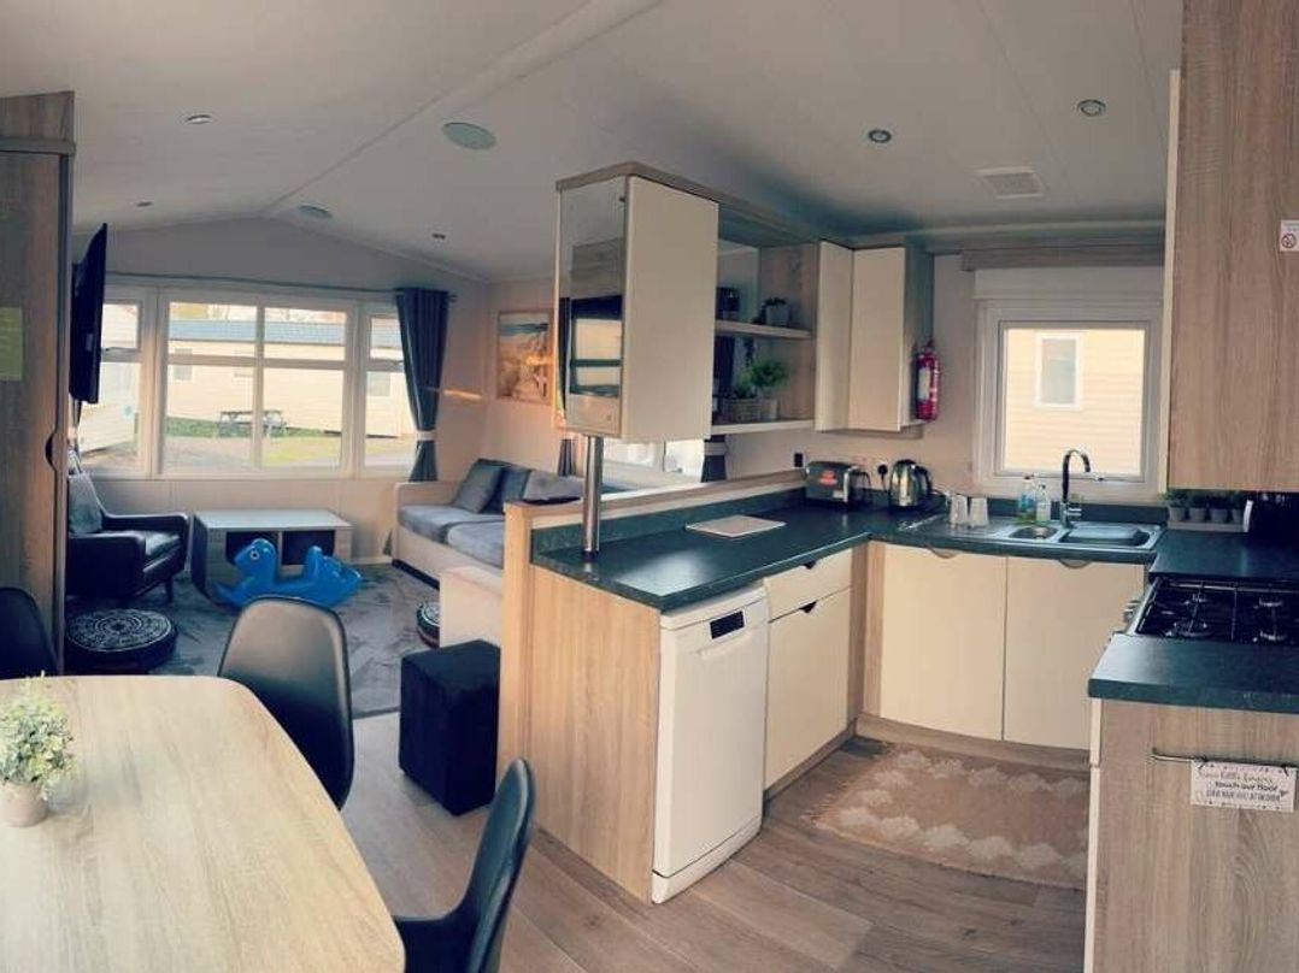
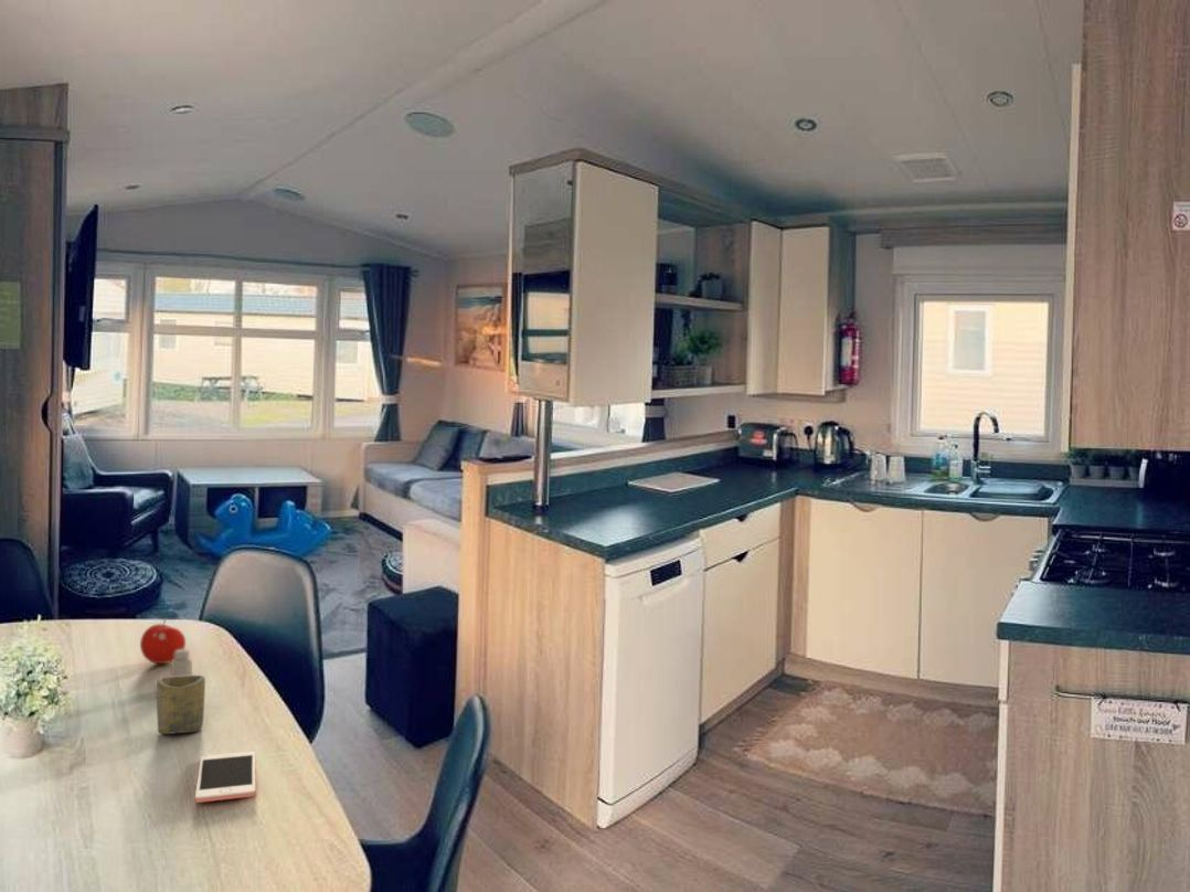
+ fruit (162, 640)
+ cell phone (226, 775)
+ saltshaker (181, 669)
+ cup (180, 703)
